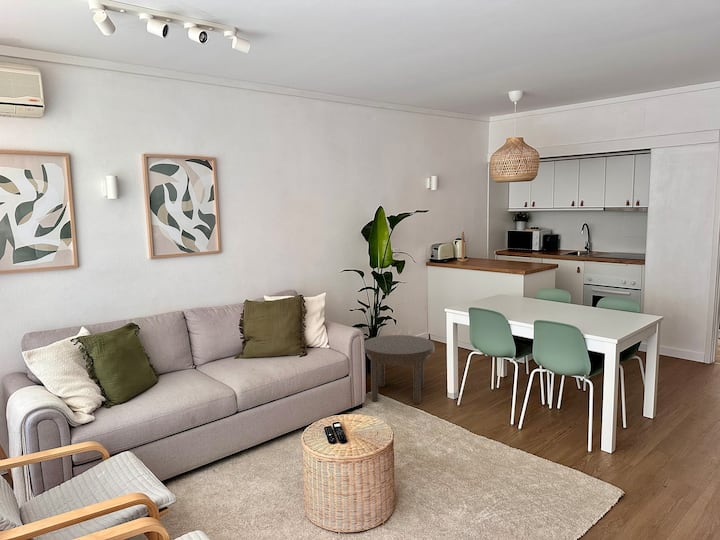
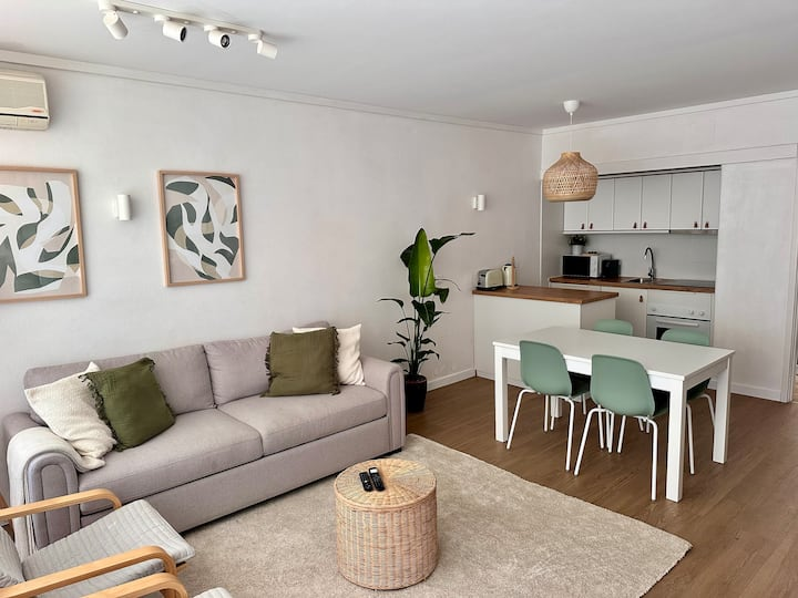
- side table (398, 364)
